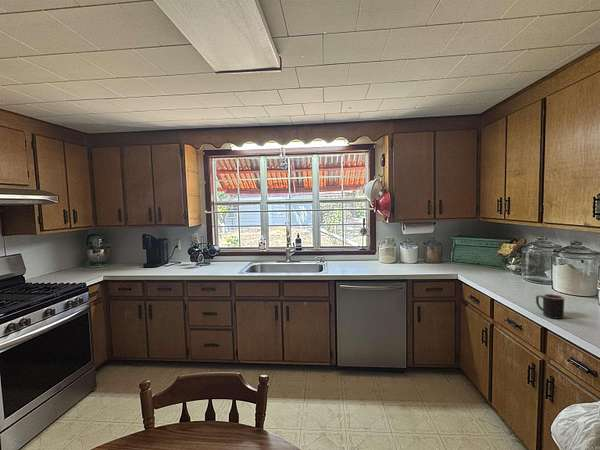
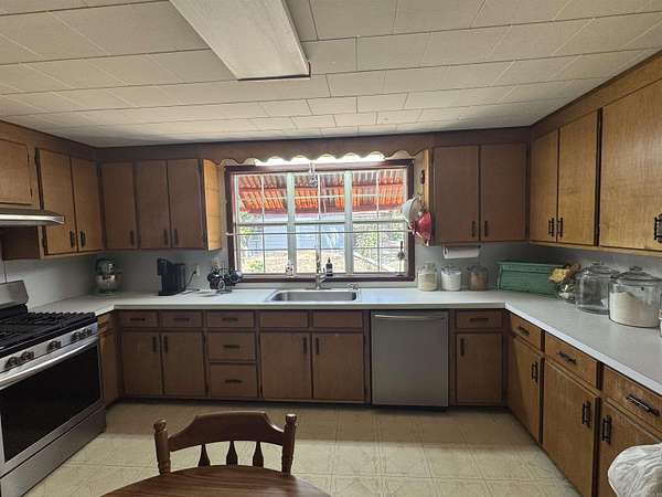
- mug (549, 305)
